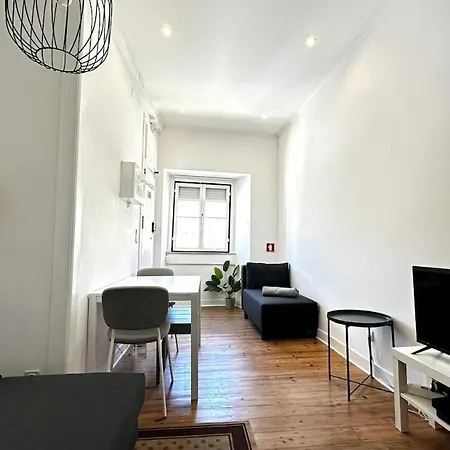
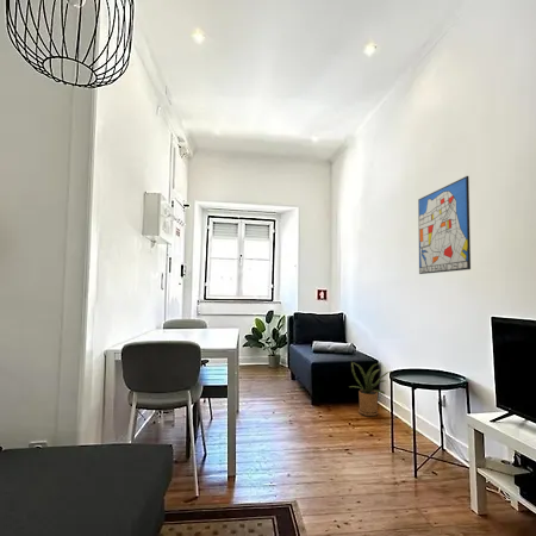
+ wall art (441, 230)
+ house plant (370, 386)
